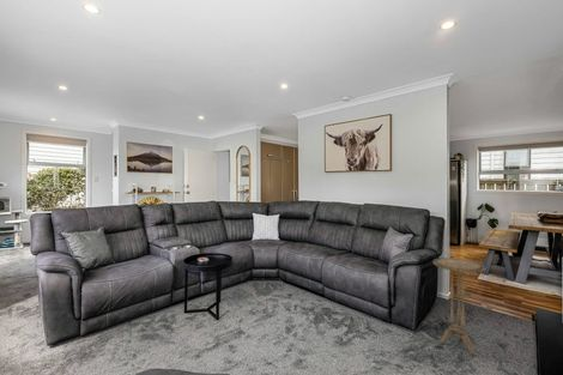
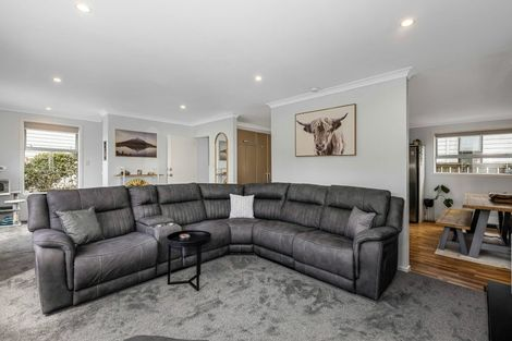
- side table (459, 304)
